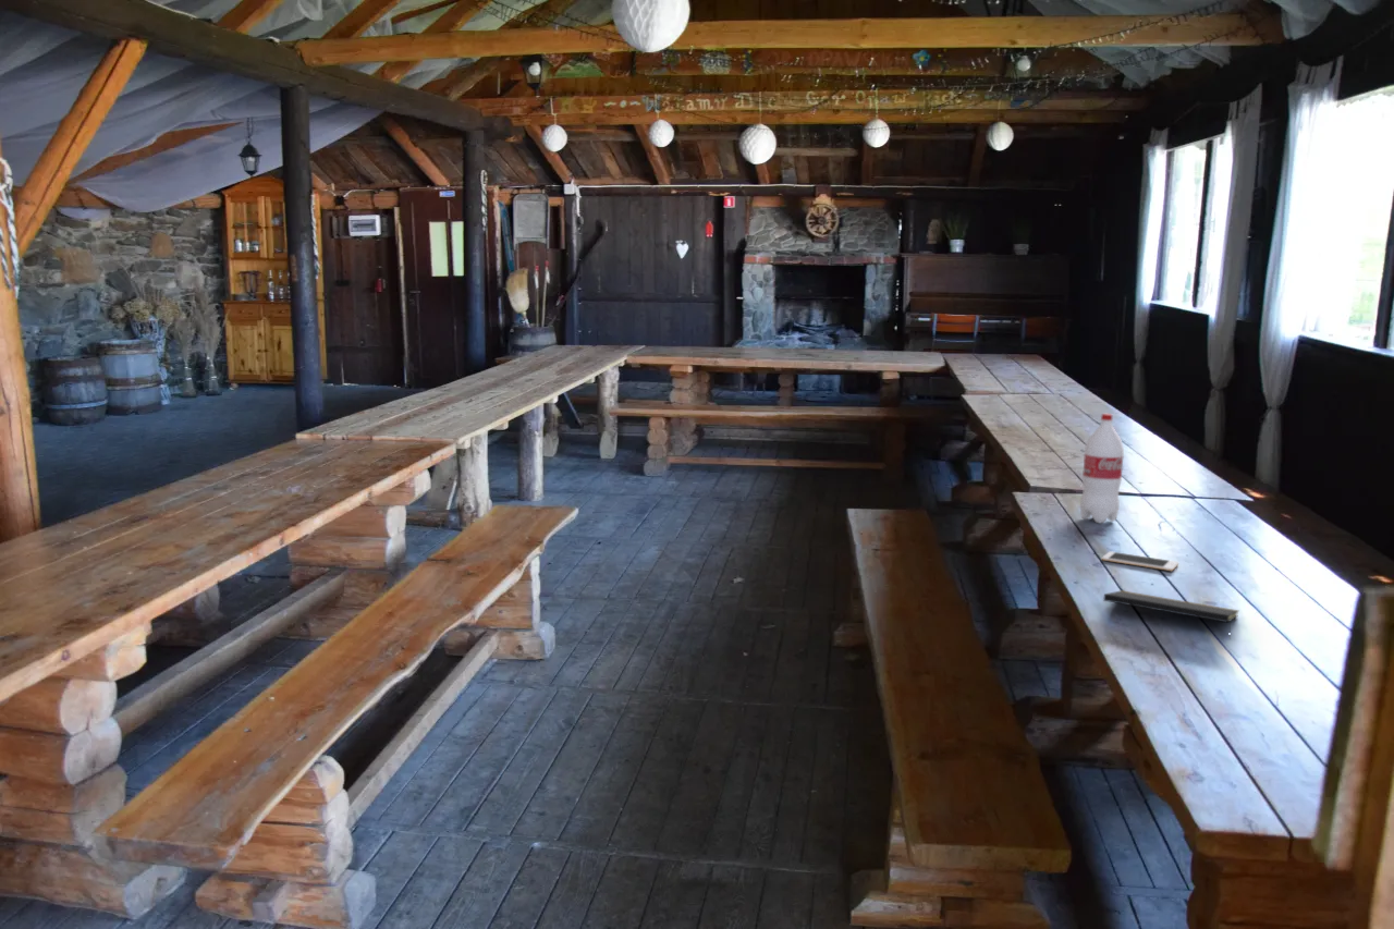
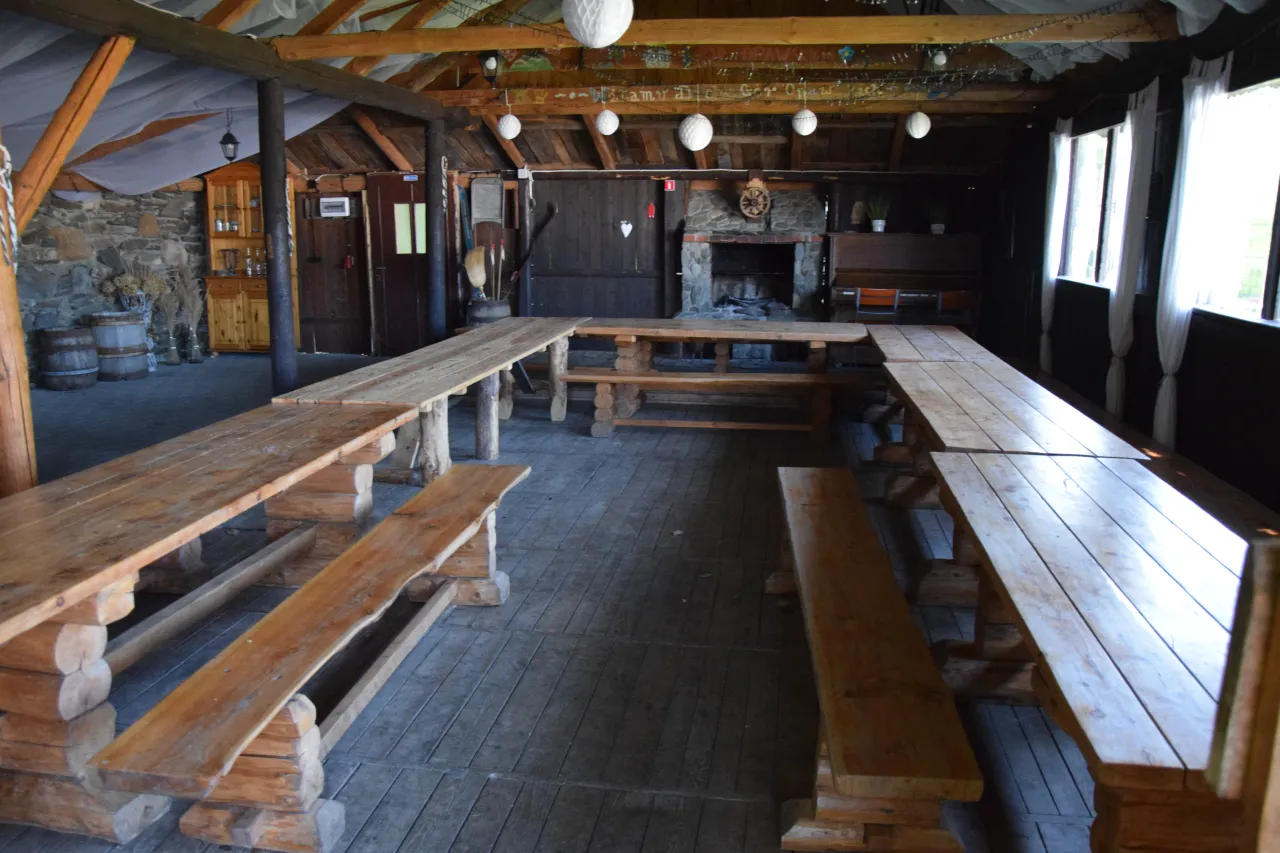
- notepad (1171, 606)
- bottle (1102, 467)
- cell phone (1139, 561)
